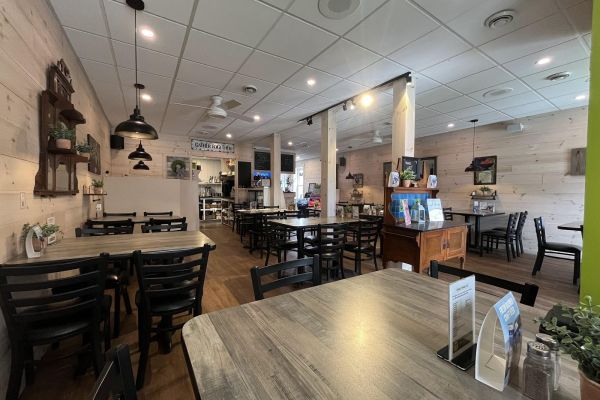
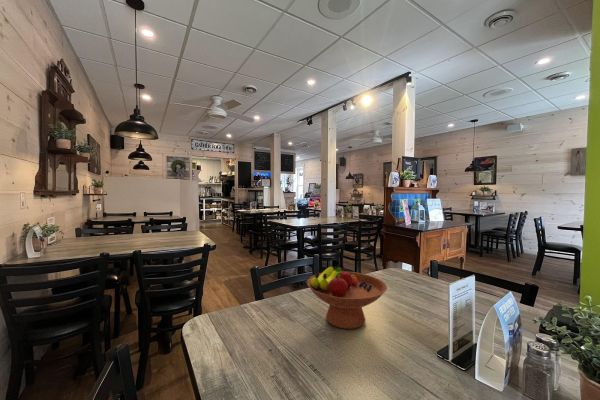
+ fruit bowl (345, 294)
